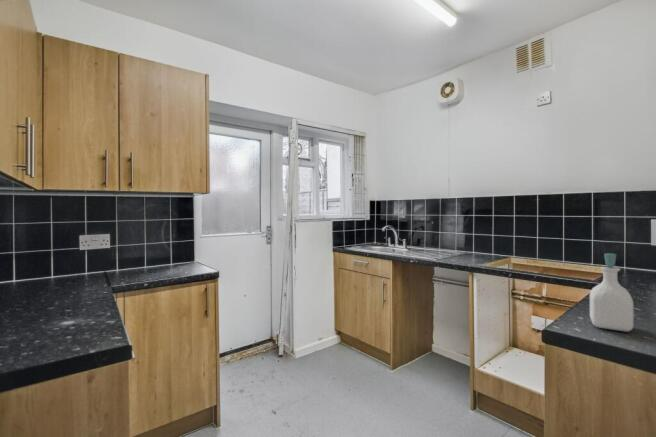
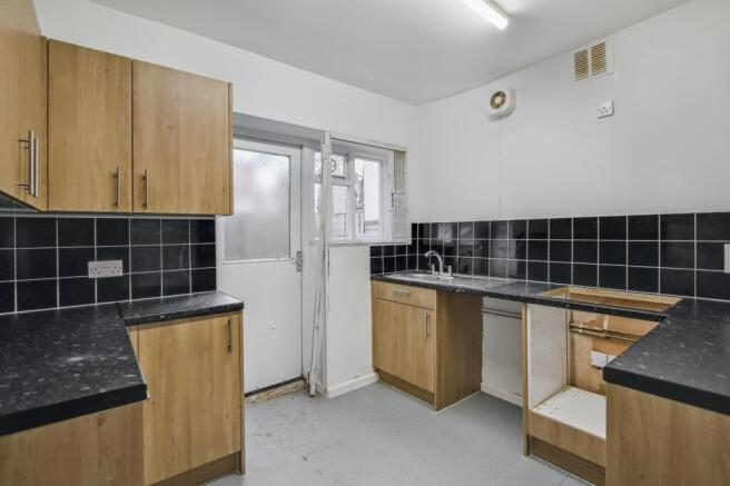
- soap bottle (610, 290)
